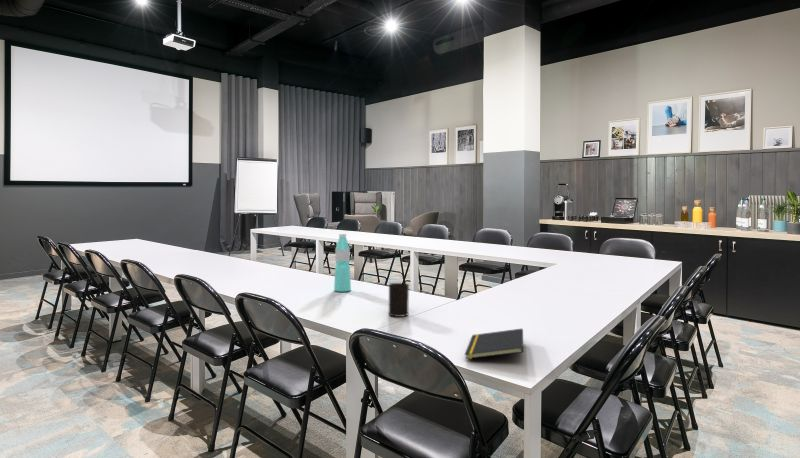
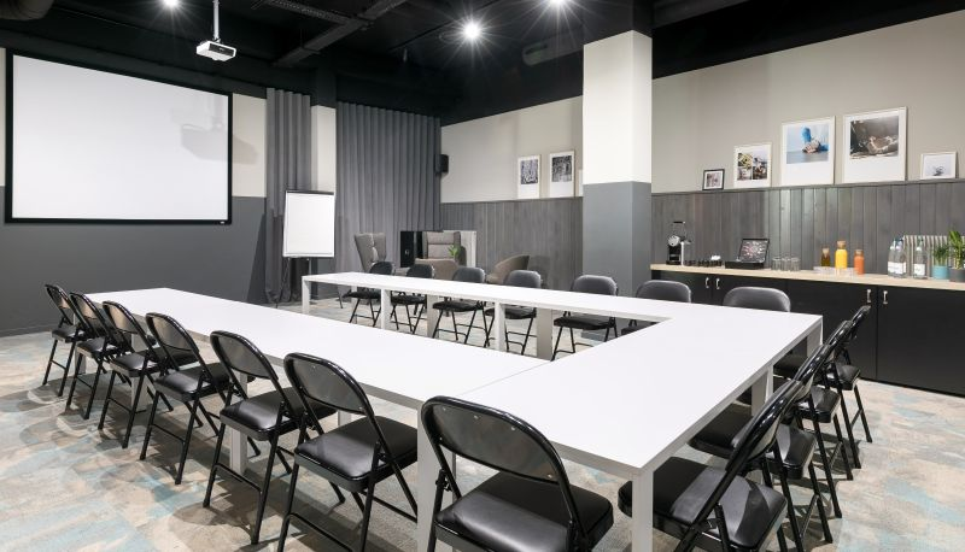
- notepad (495, 342)
- cup (398, 299)
- water bottle (342, 262)
